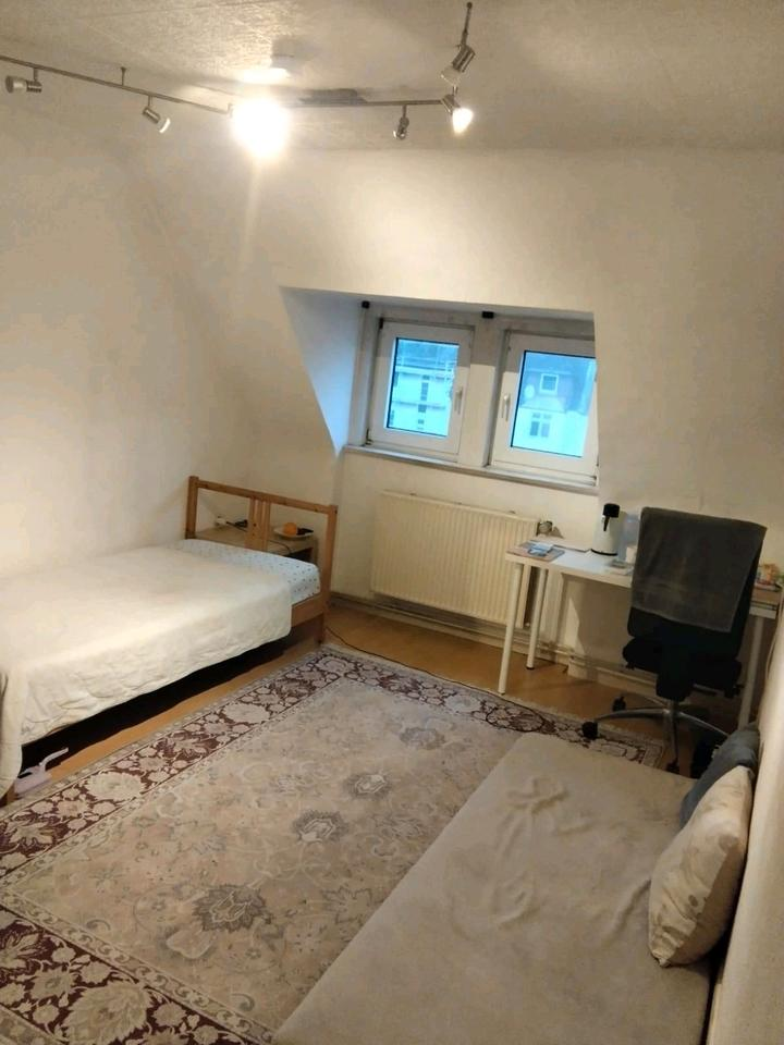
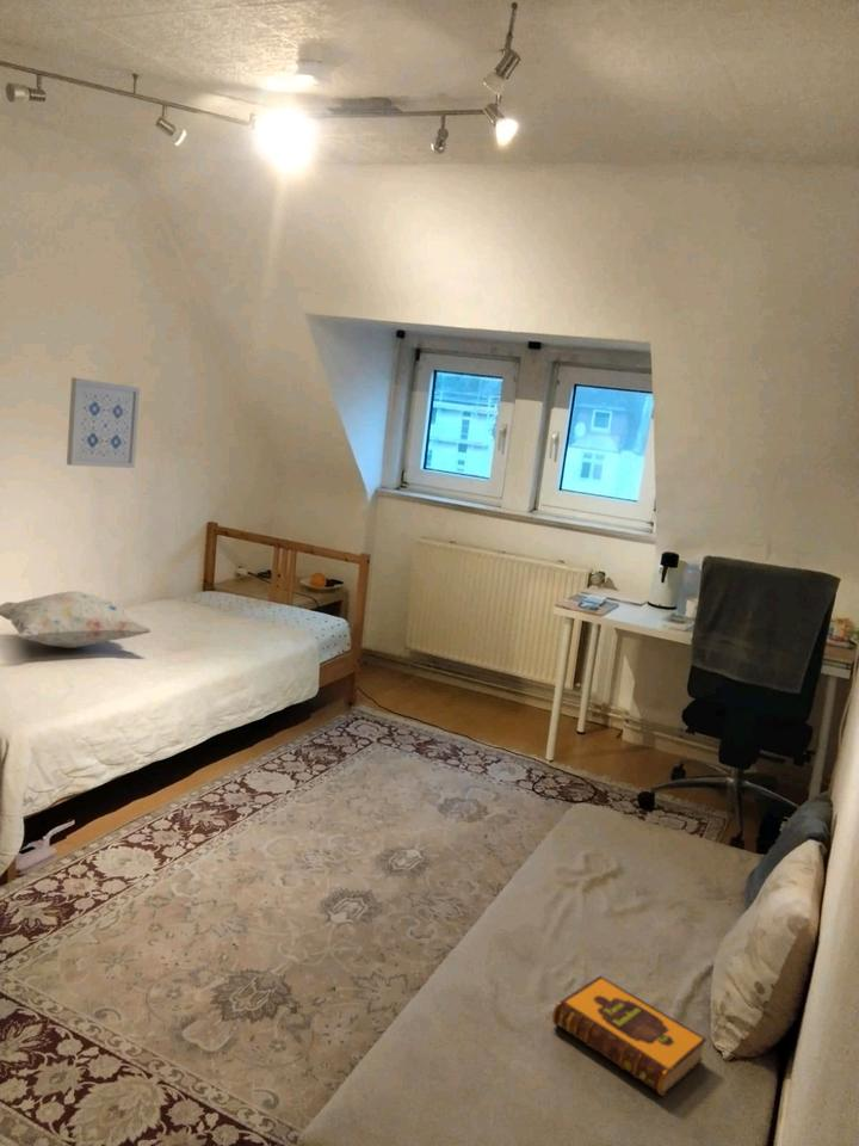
+ wall art (104, 424)
+ hardback book (626, 1033)
+ decorative pillow (69, 620)
